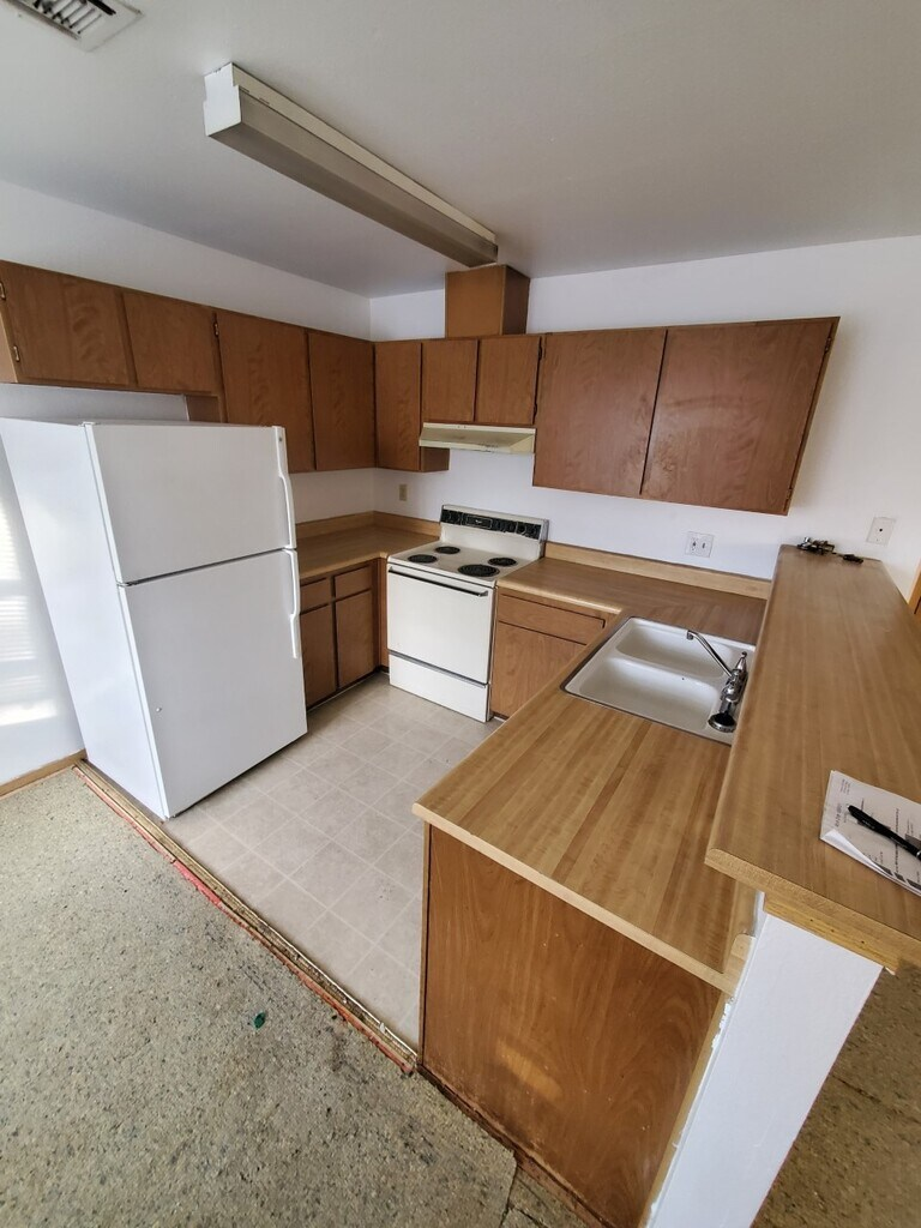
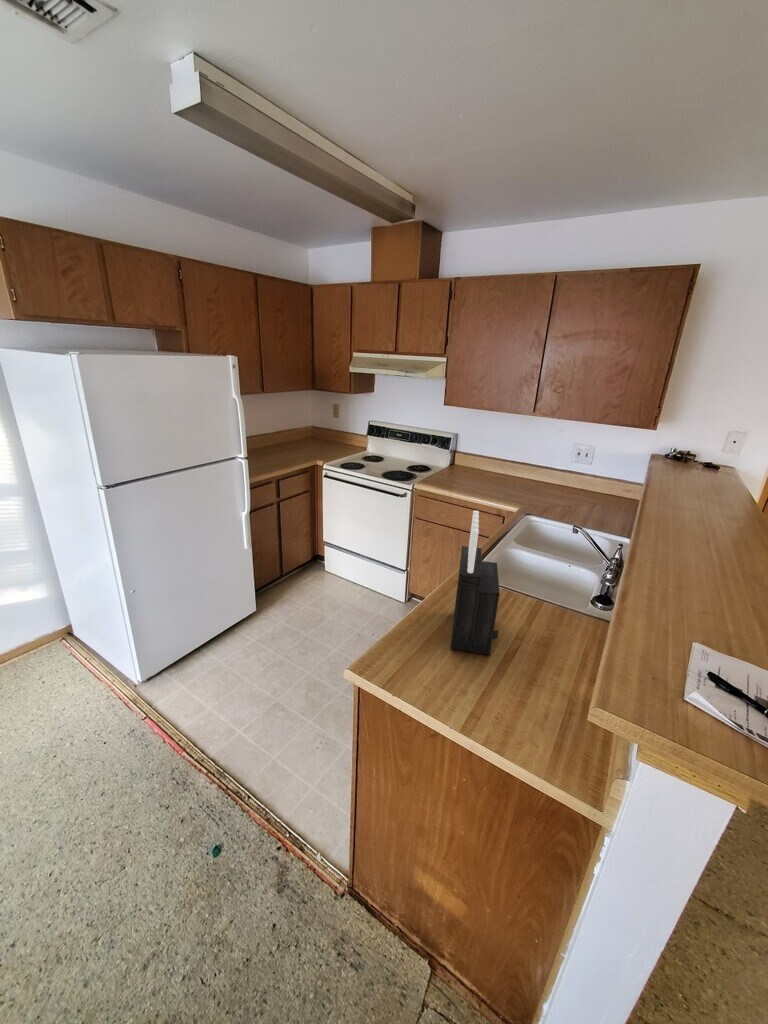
+ knife block (482, 580)
